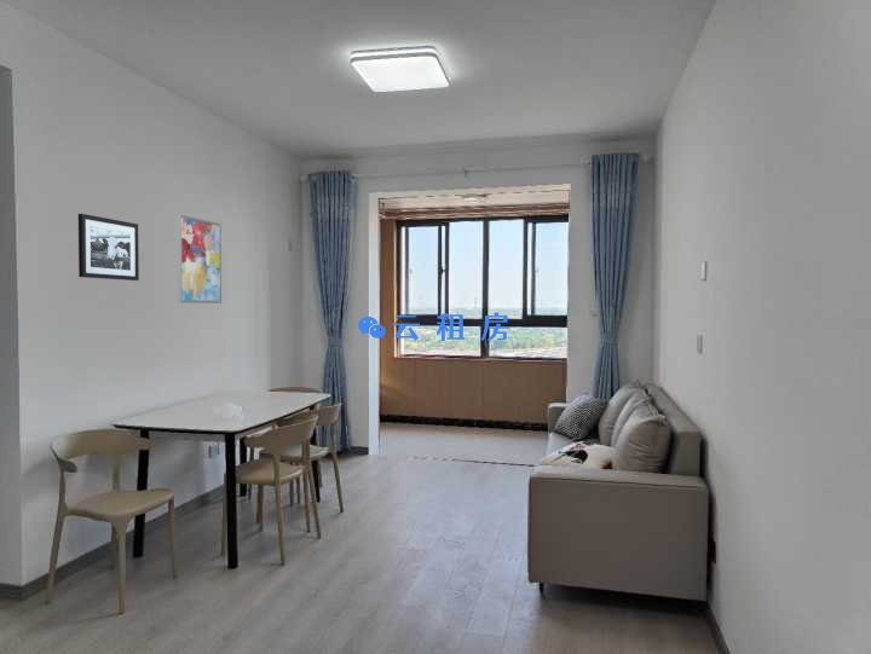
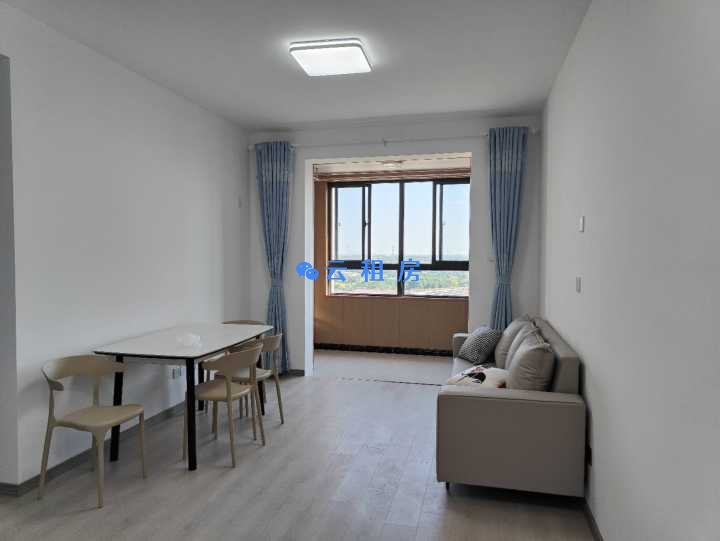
- wall art (200, 261)
- picture frame (110, 249)
